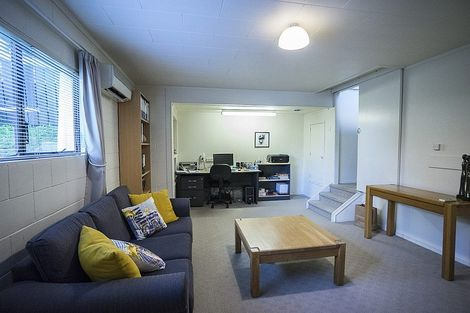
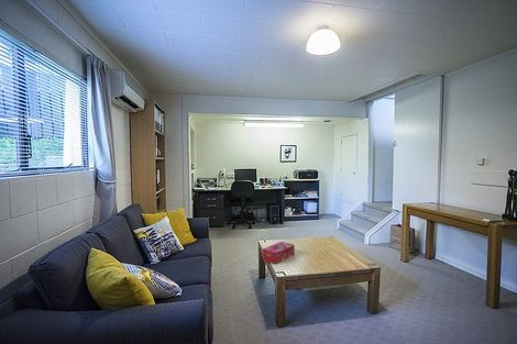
+ tissue box (278, 252)
